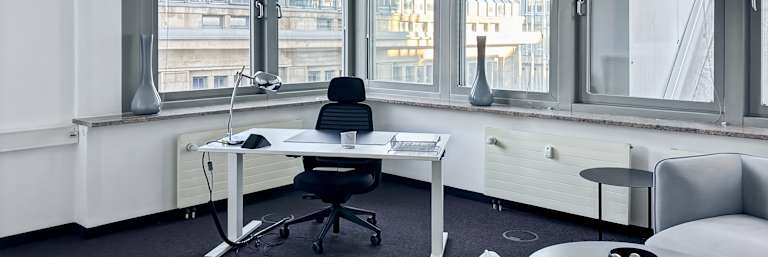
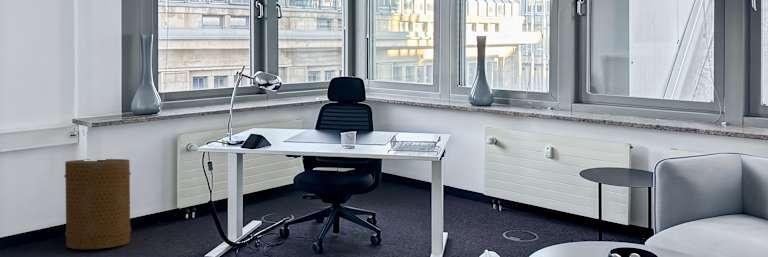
+ basket (98, 202)
